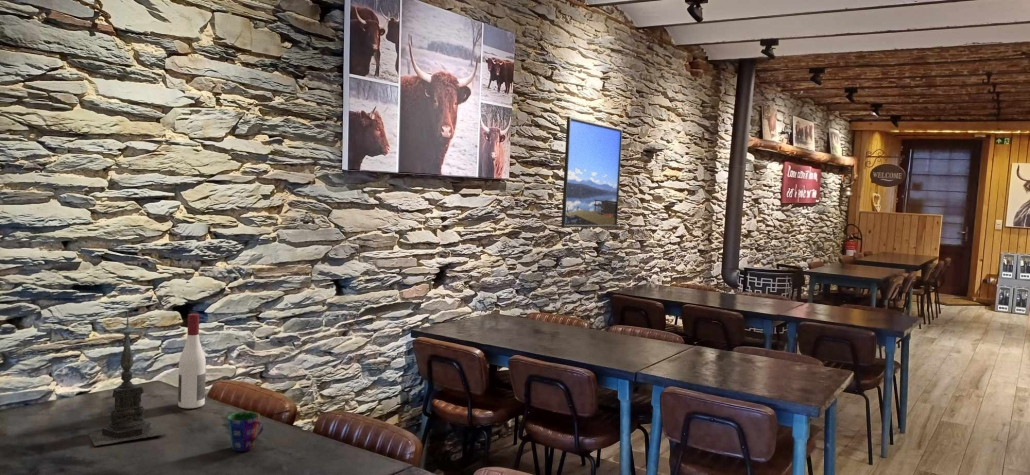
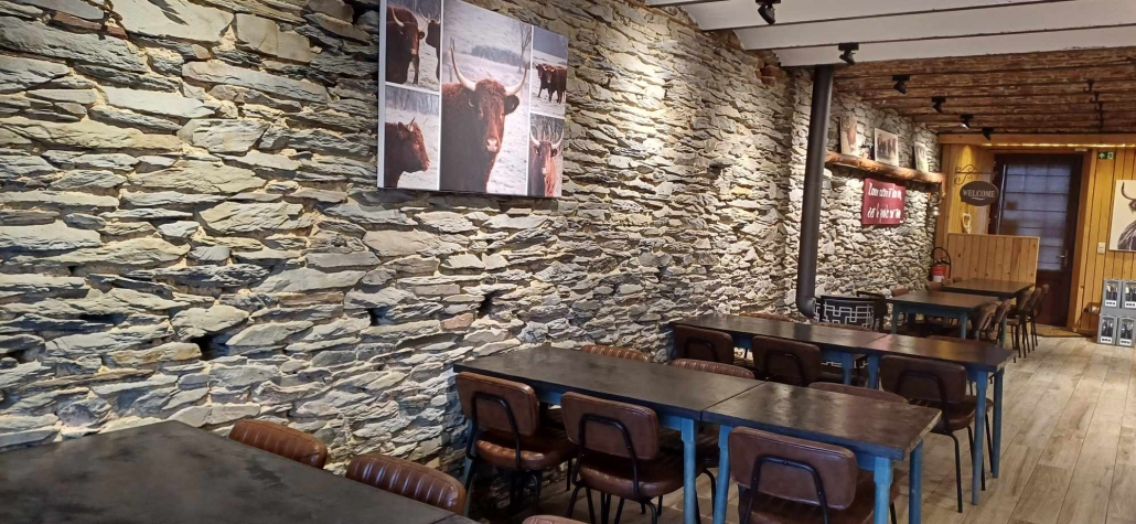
- candle holder (126, 372)
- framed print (593, 175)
- cup (246, 432)
- alcohol (192, 359)
